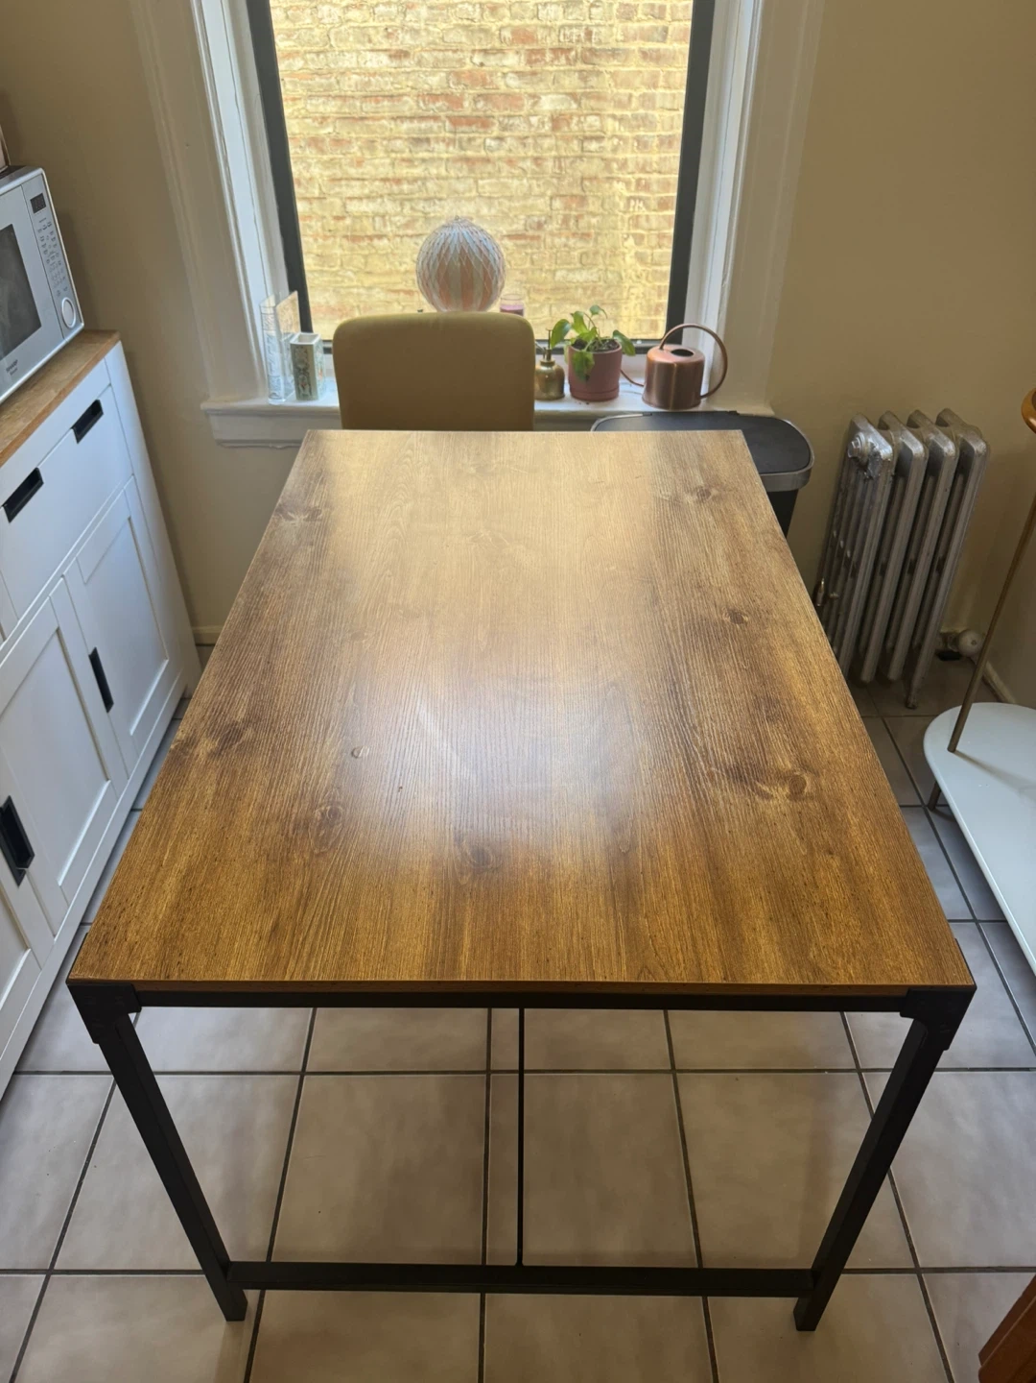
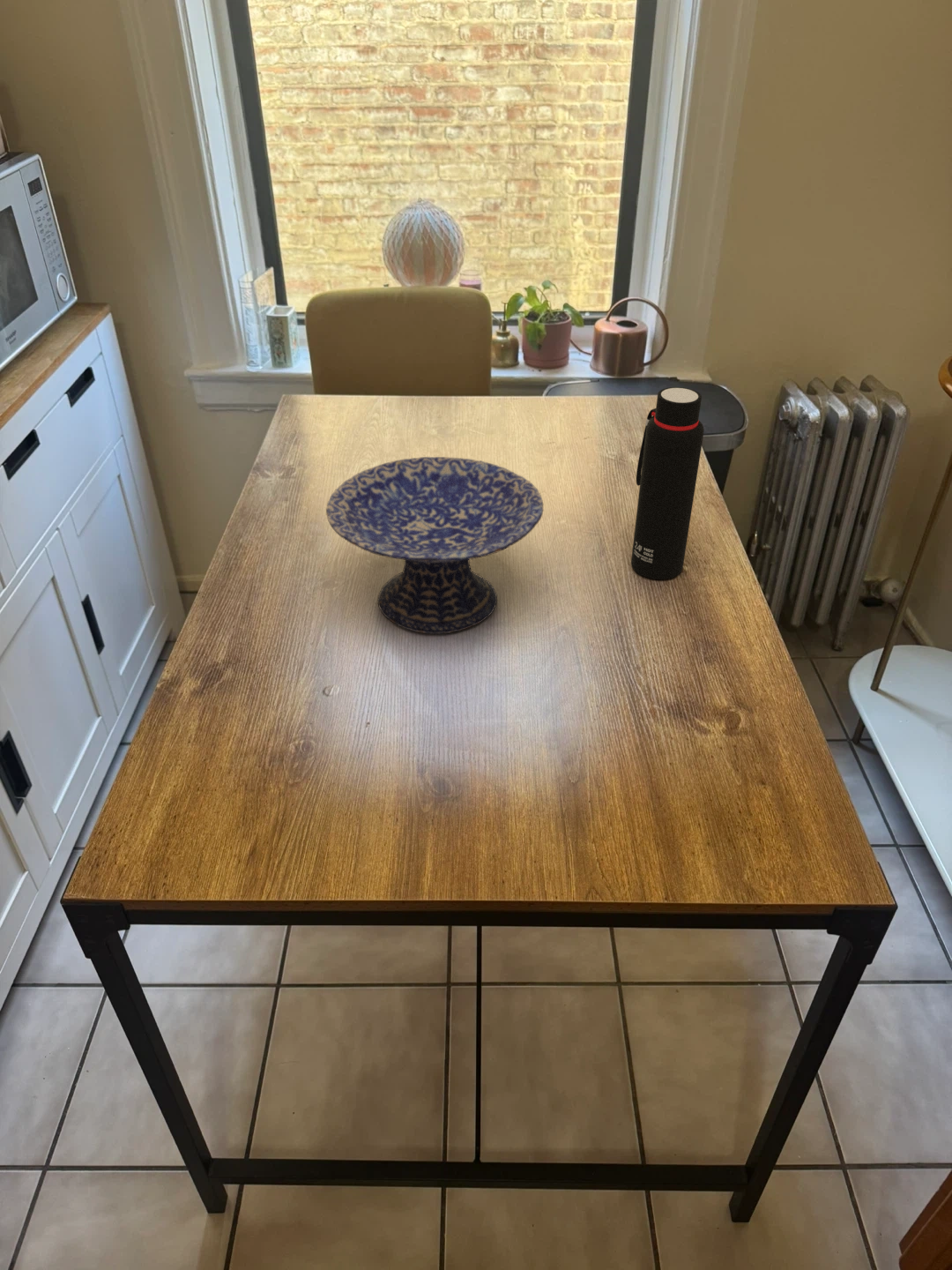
+ water bottle (663, 483)
+ decorative bowl (436, 551)
